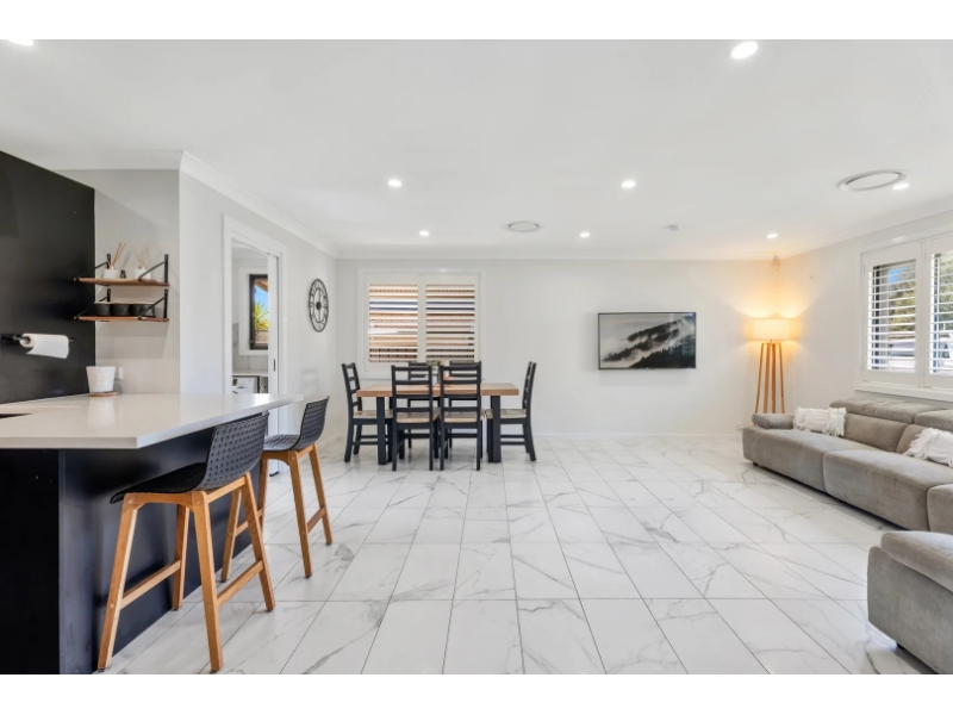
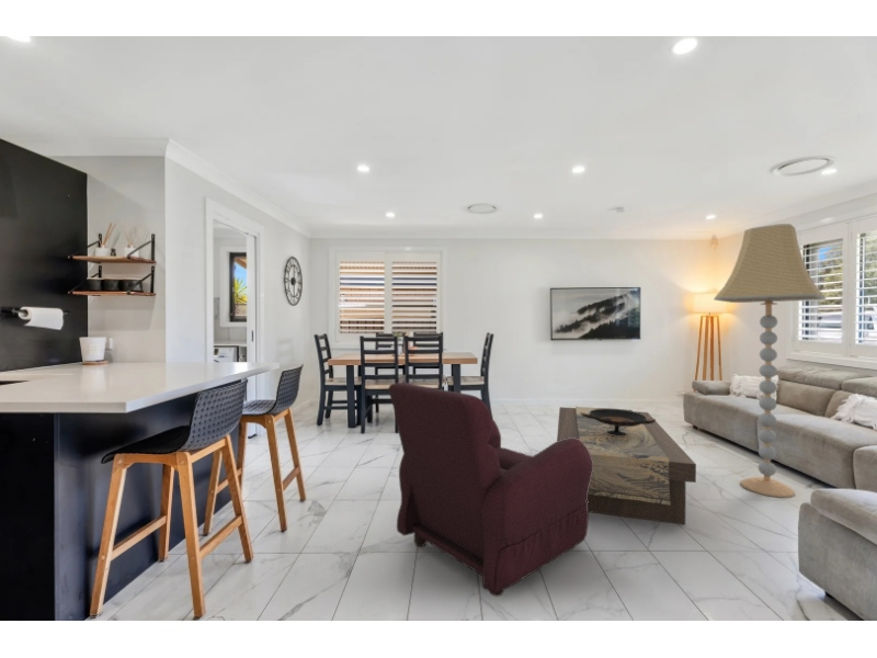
+ coffee table (610, 454)
+ armchair (487, 465)
+ decorative bowl (616, 423)
+ floor lamp (767, 358)
